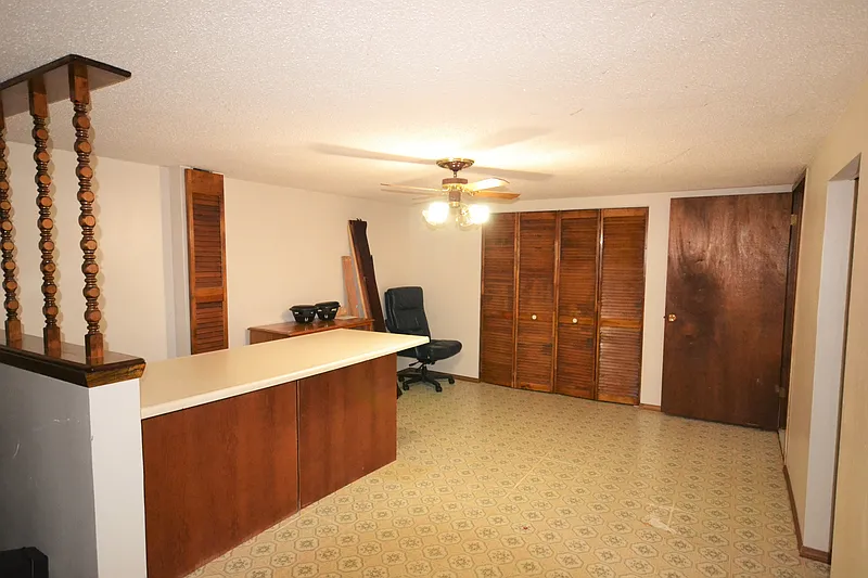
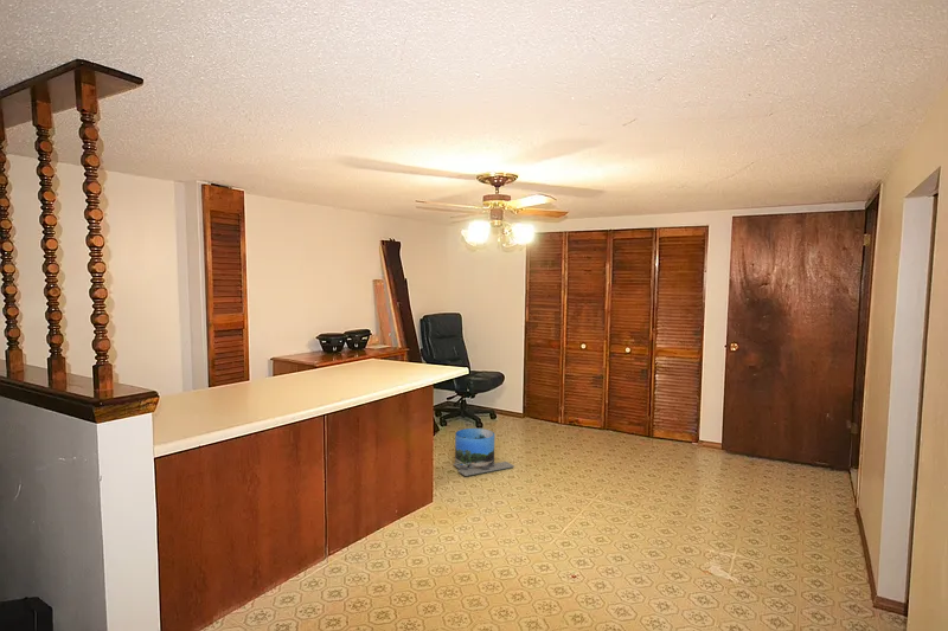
+ trash can (478, 450)
